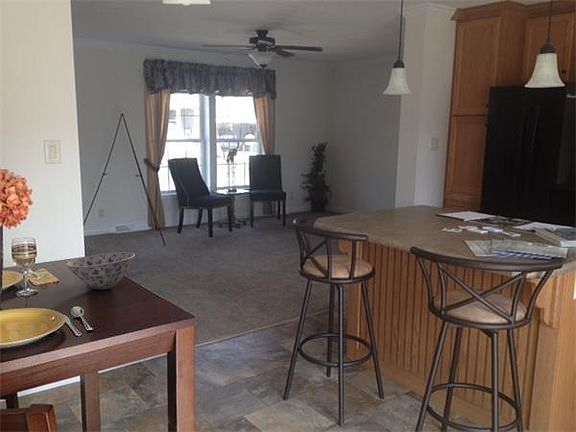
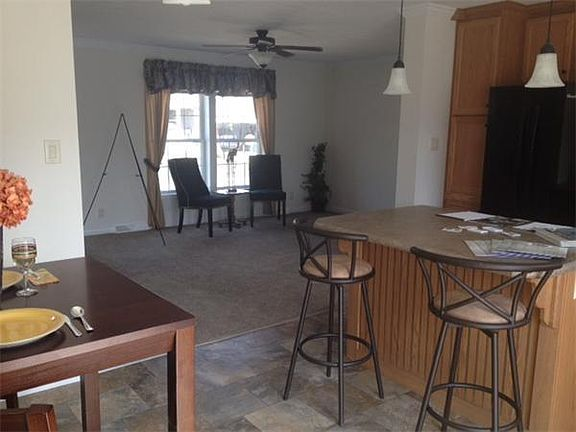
- bowl (101, 271)
